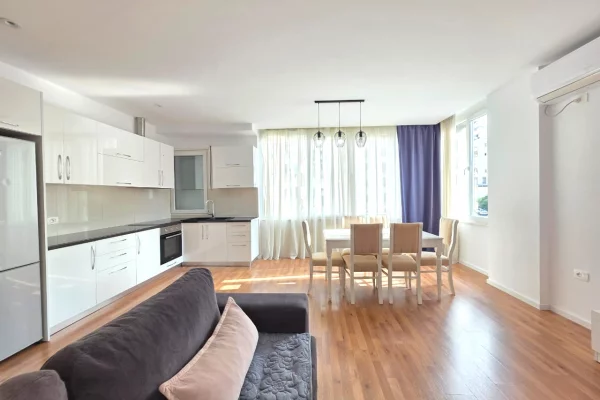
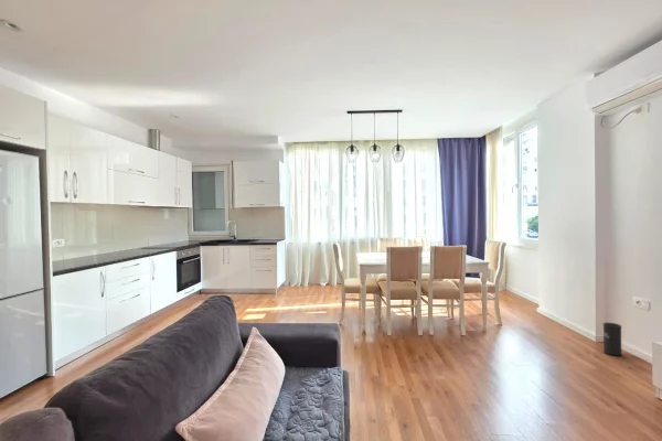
+ speaker (611, 338)
